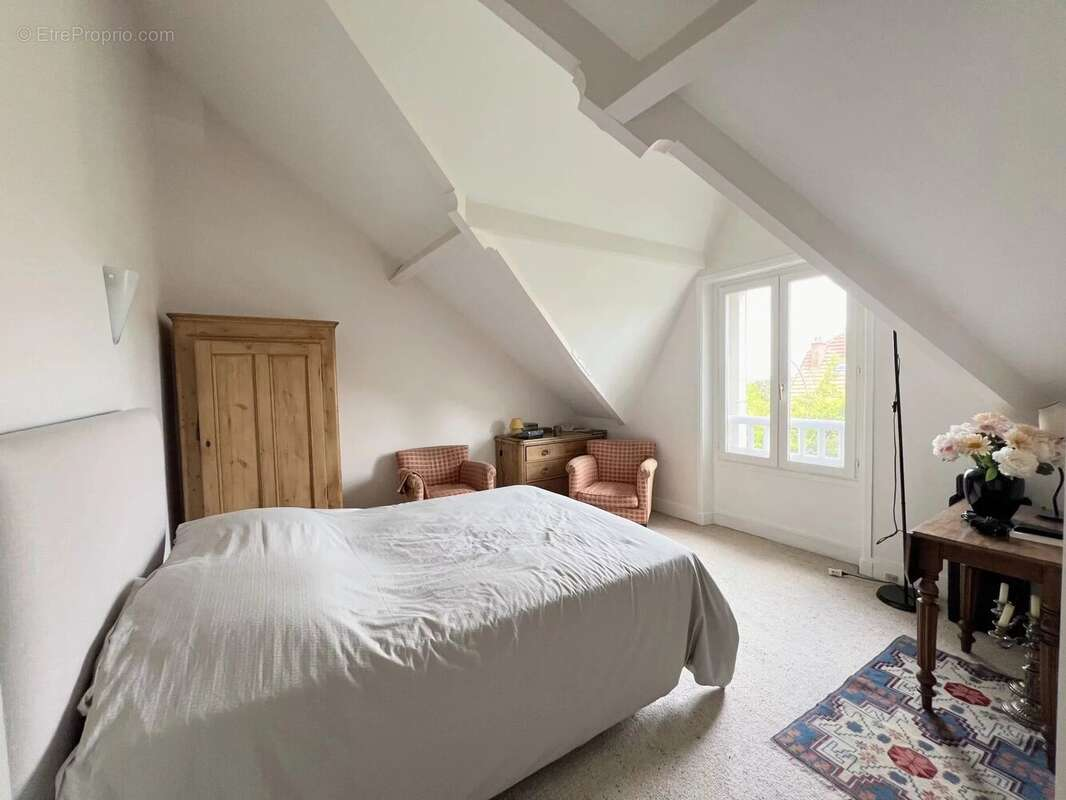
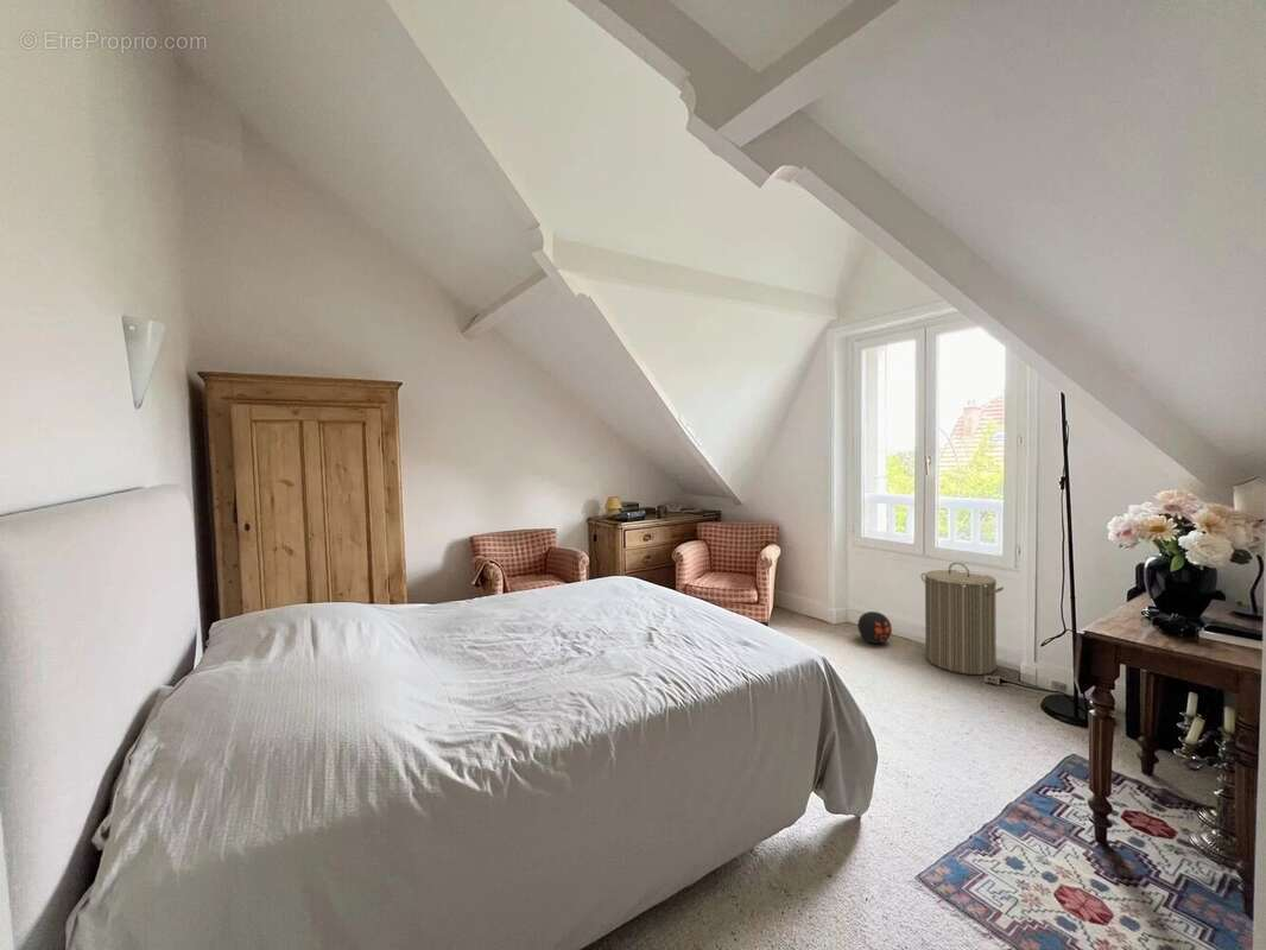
+ laundry hamper (960, 612)
+ decorative ball (874, 627)
